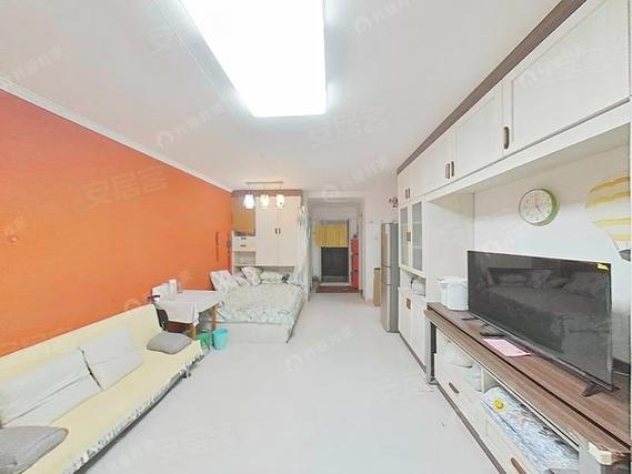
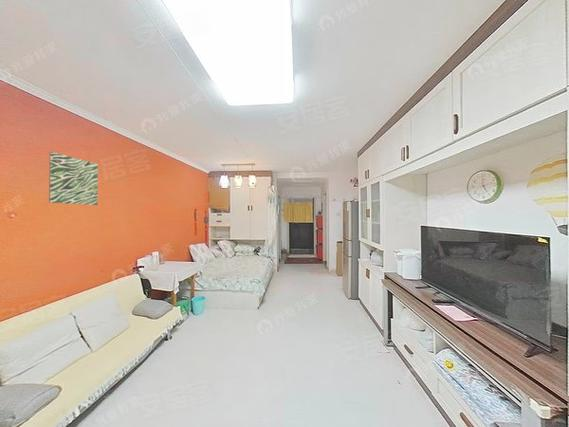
+ wall art (75, 181)
